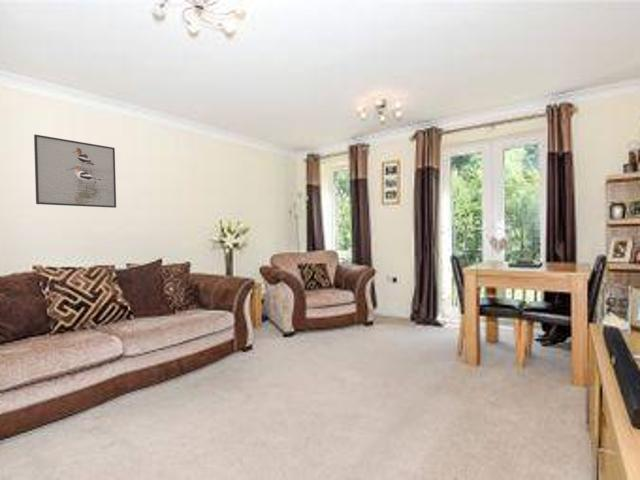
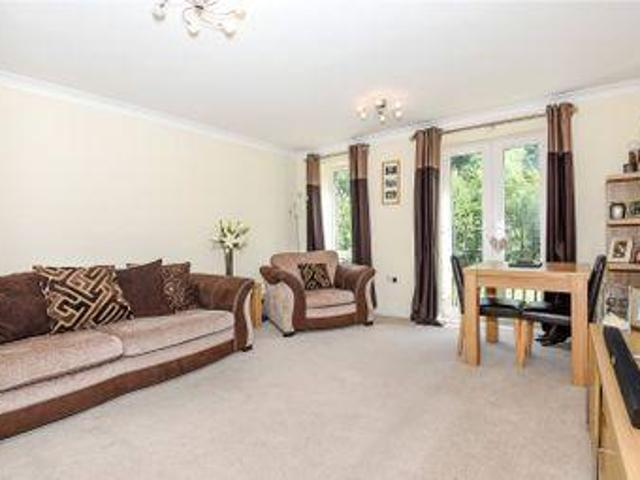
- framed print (78, 173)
